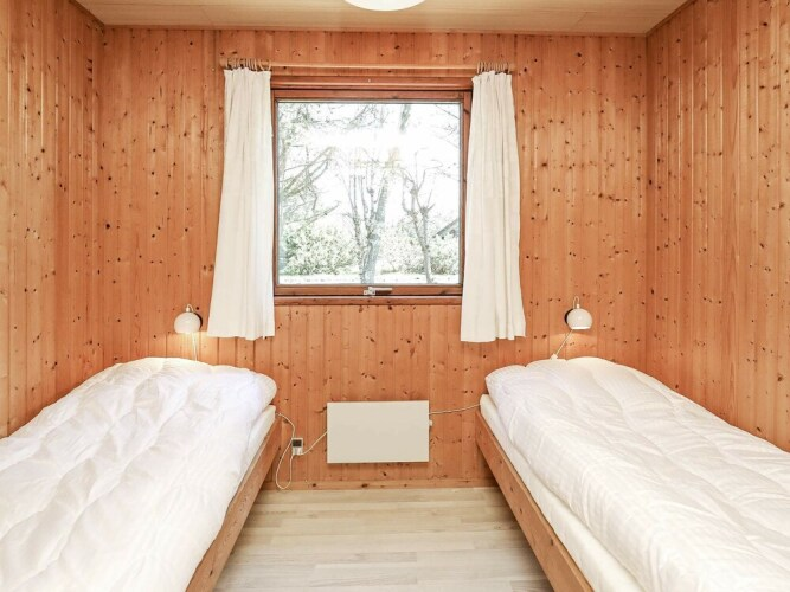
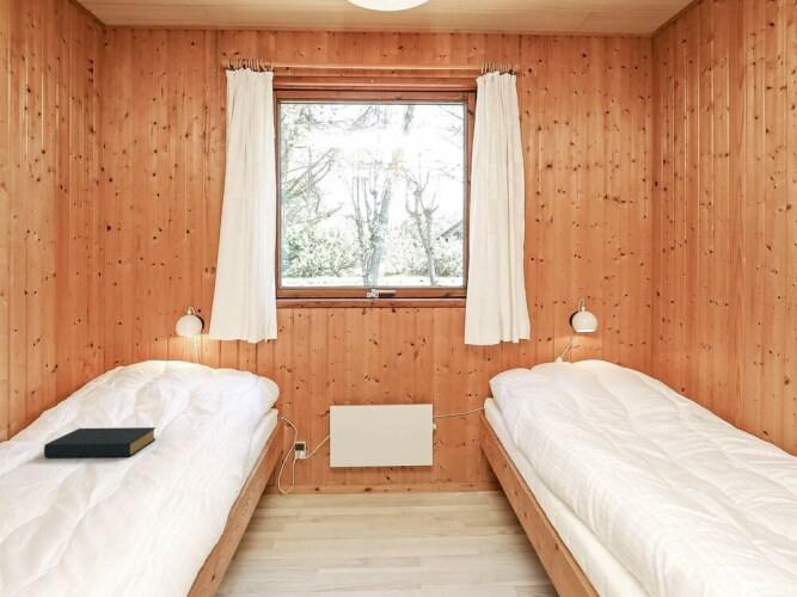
+ hardback book (103, 442)
